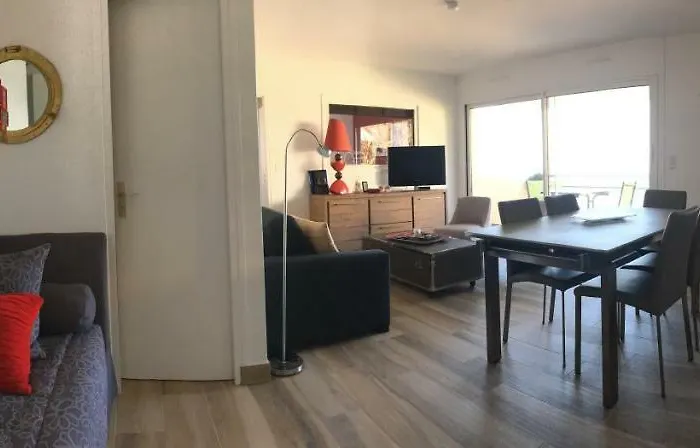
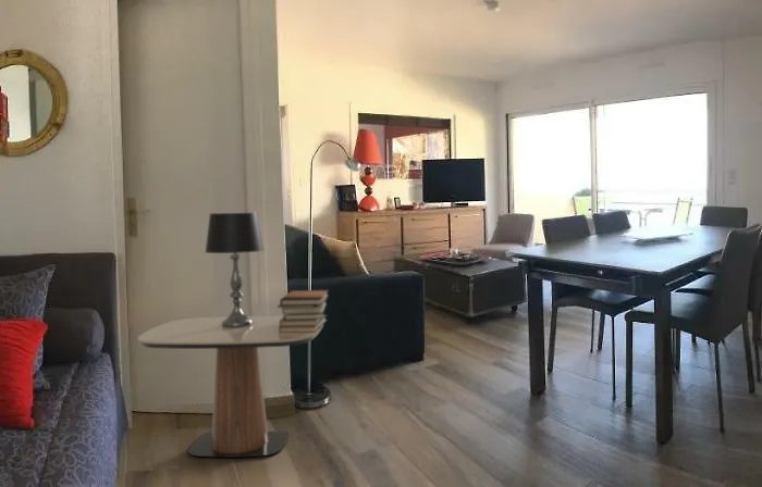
+ table lamp (235, 269)
+ book stack (305, 309)
+ side table (237, 385)
